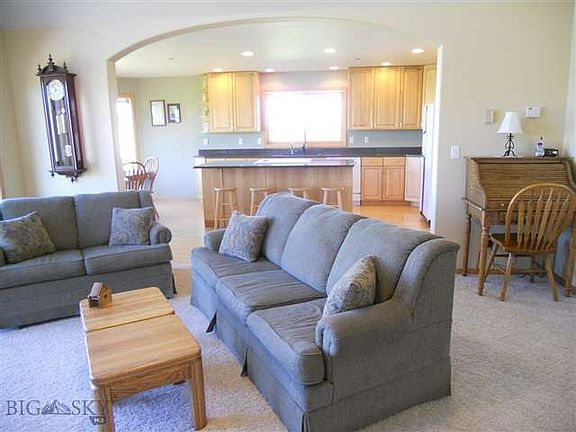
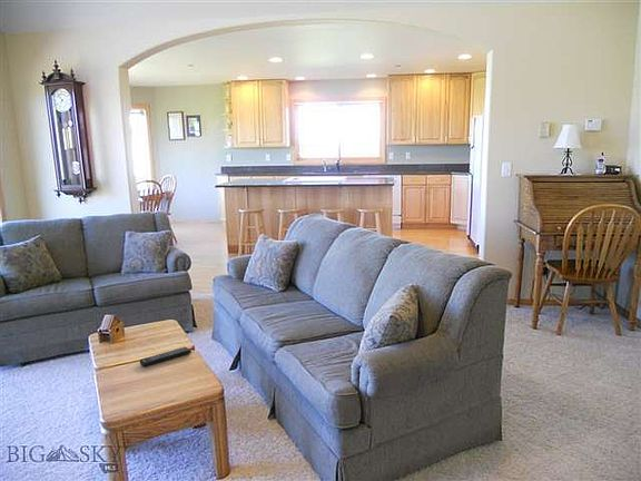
+ remote control (166, 356)
